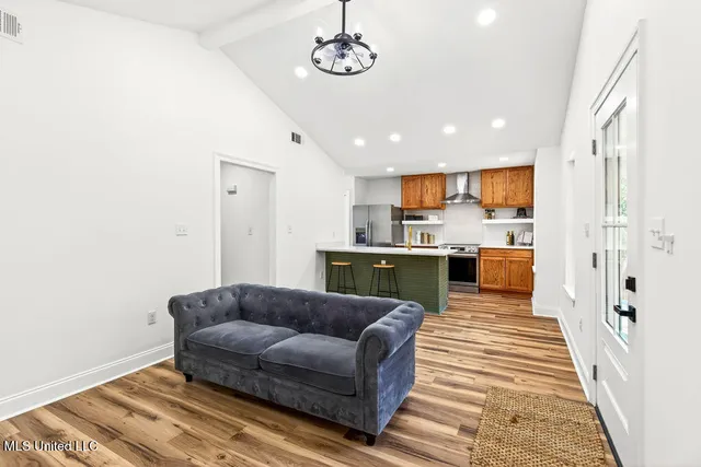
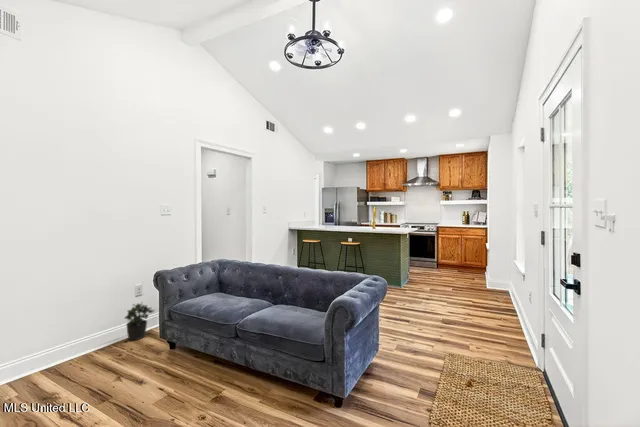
+ potted plant (138, 319)
